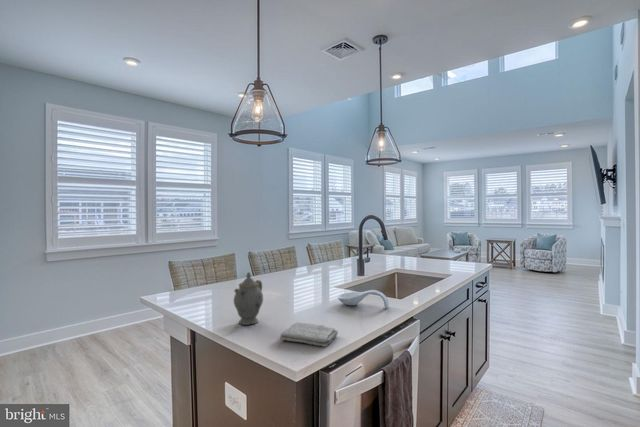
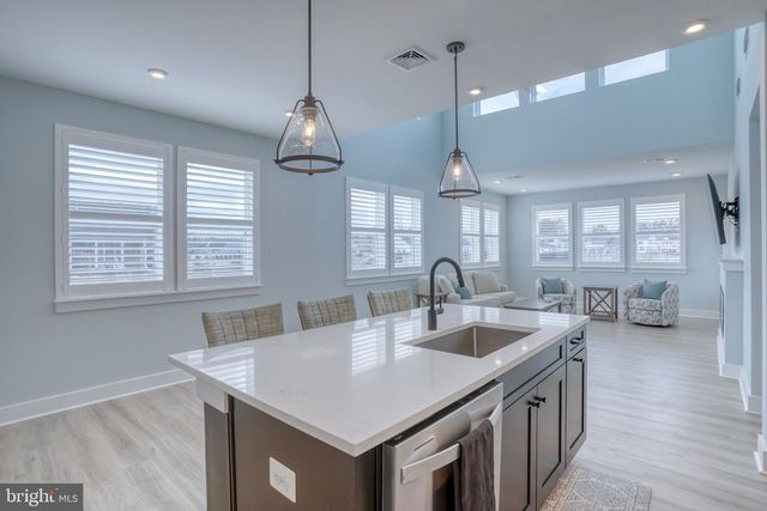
- chinaware (248, 297)
- spoon rest (362, 297)
- washcloth (309, 333)
